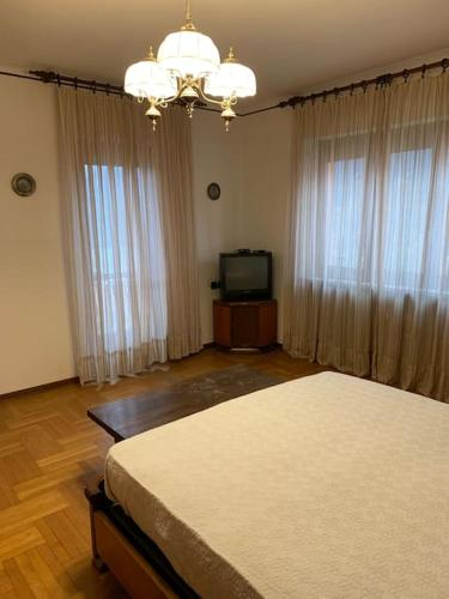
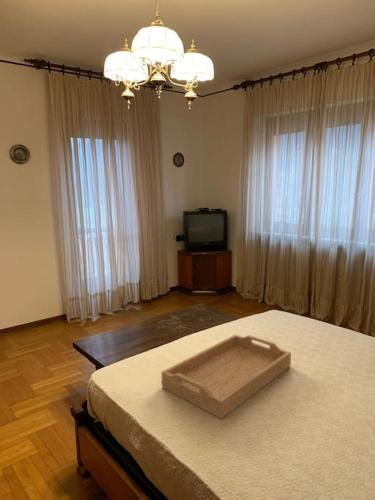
+ serving tray (229, 366)
